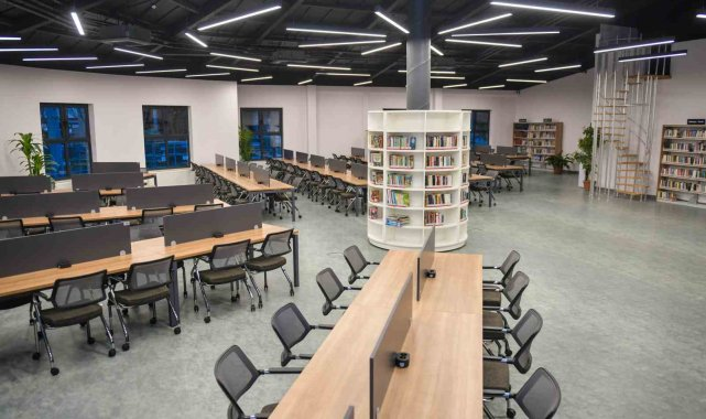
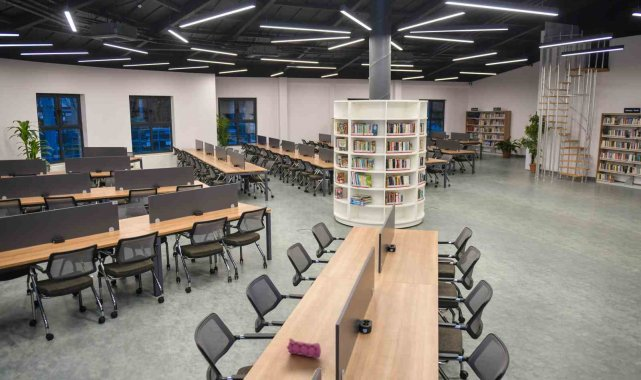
+ pencil case (304, 347)
